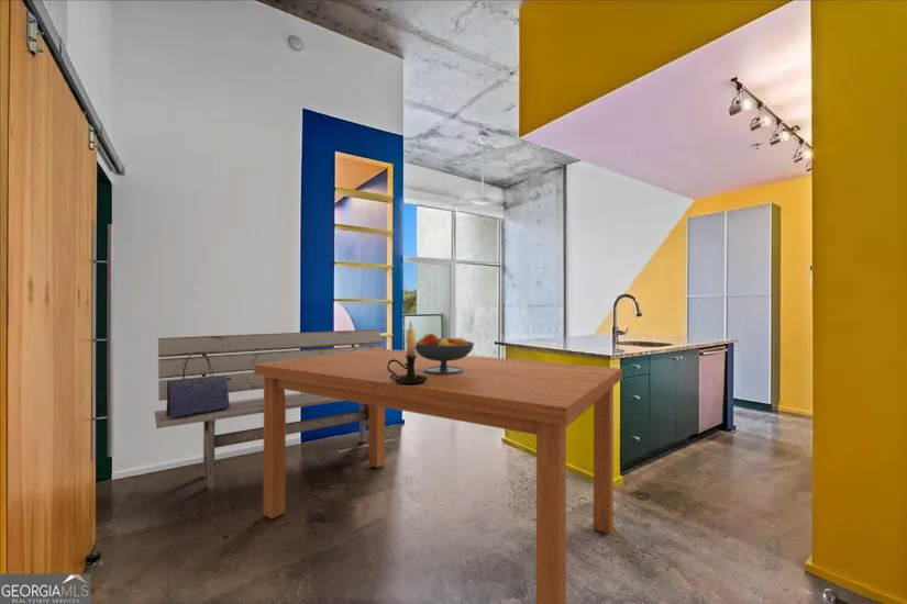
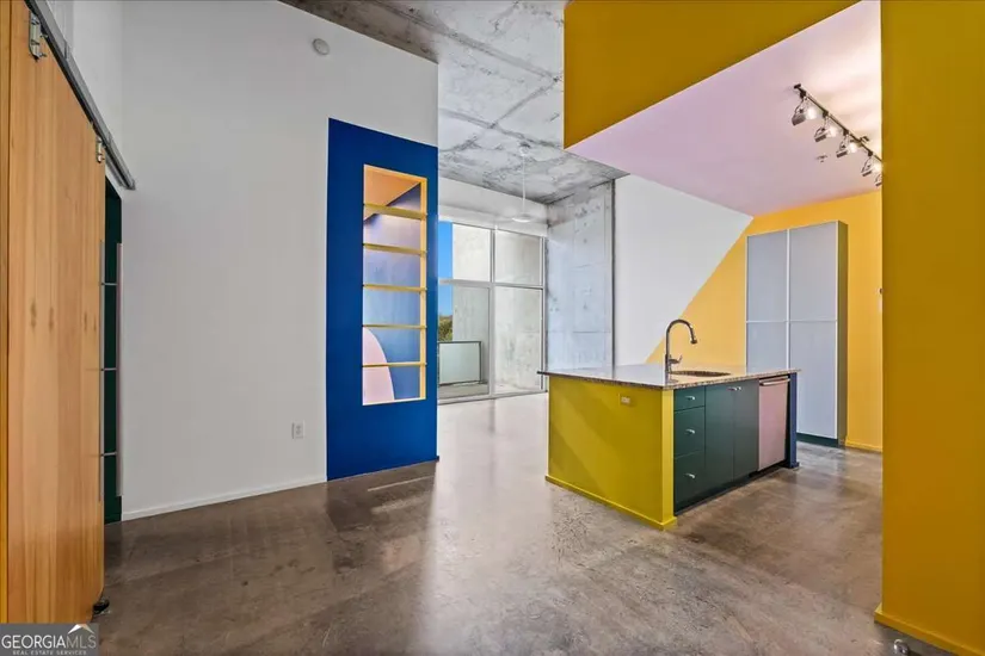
- bench (295, 396)
- tote bag (201, 382)
- fruit bowl (443, 351)
- dining table (436, 416)
- candle holder (407, 350)
